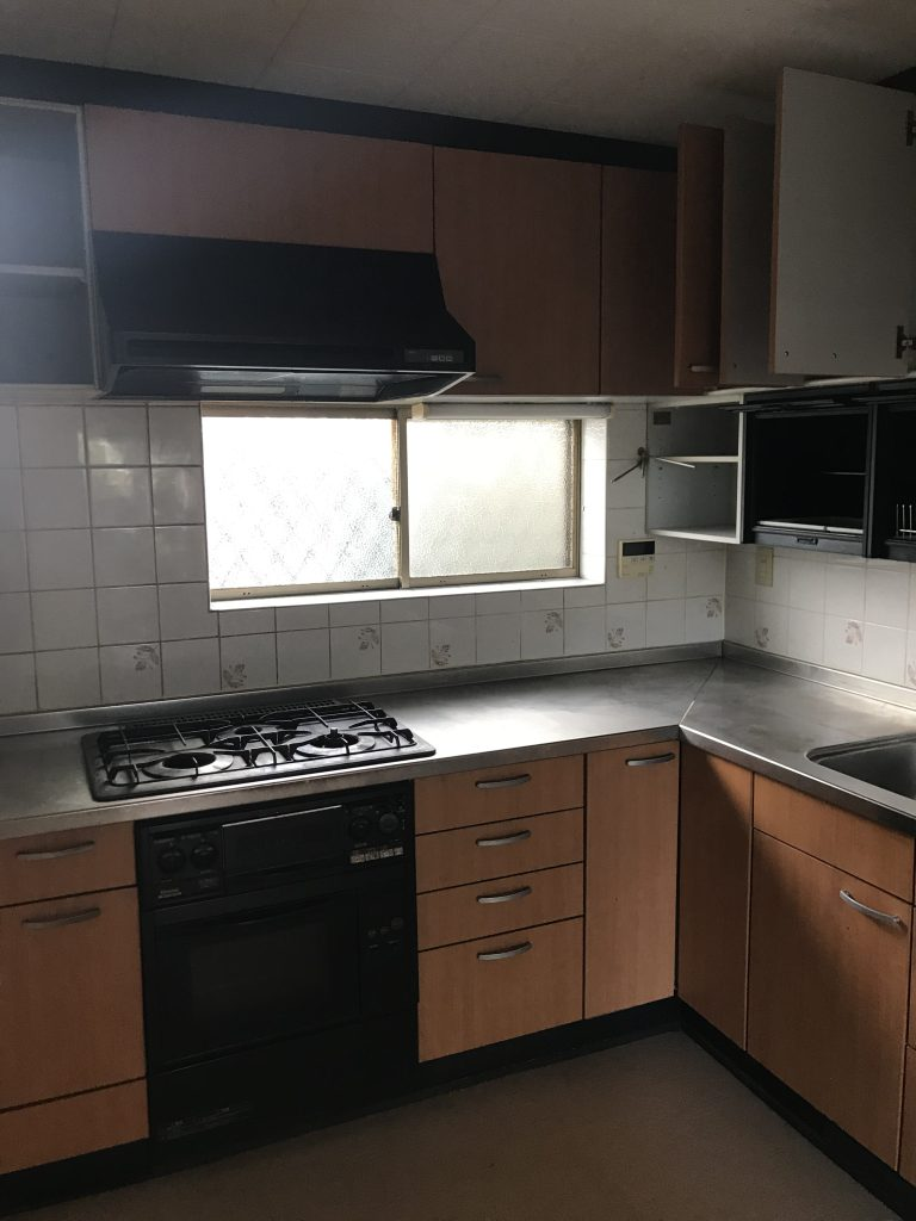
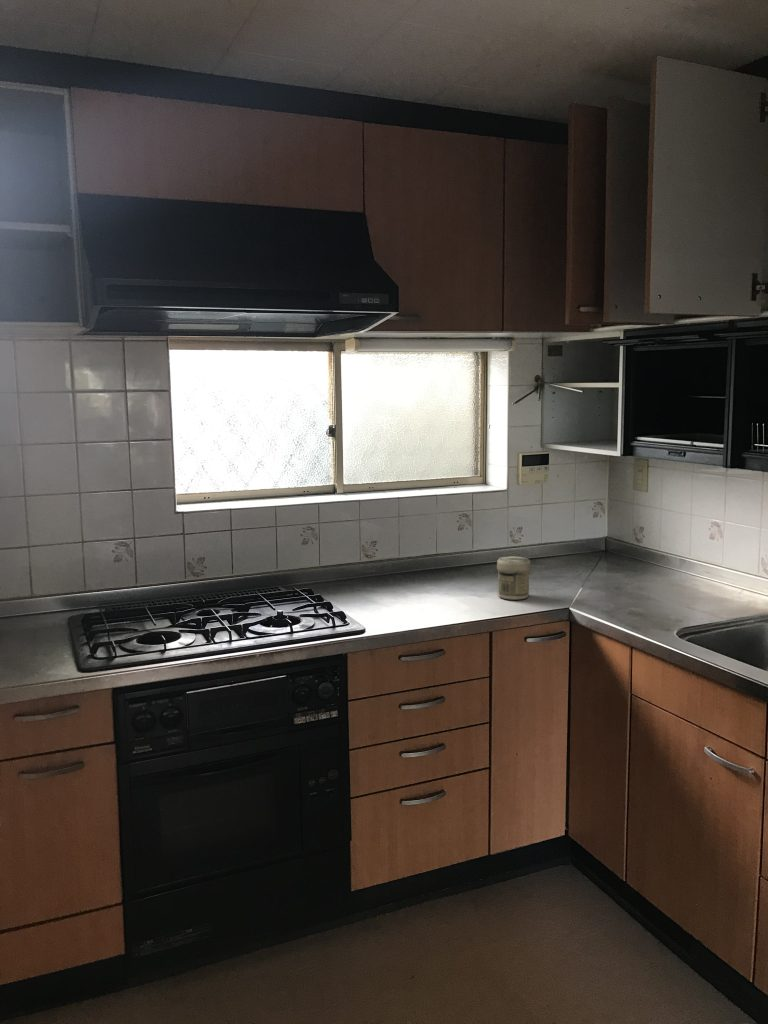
+ jar (513, 577)
